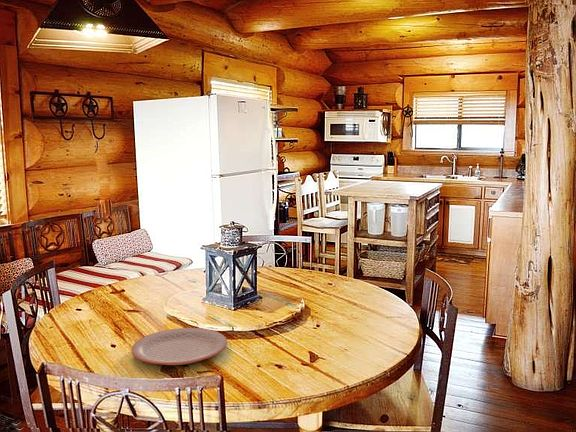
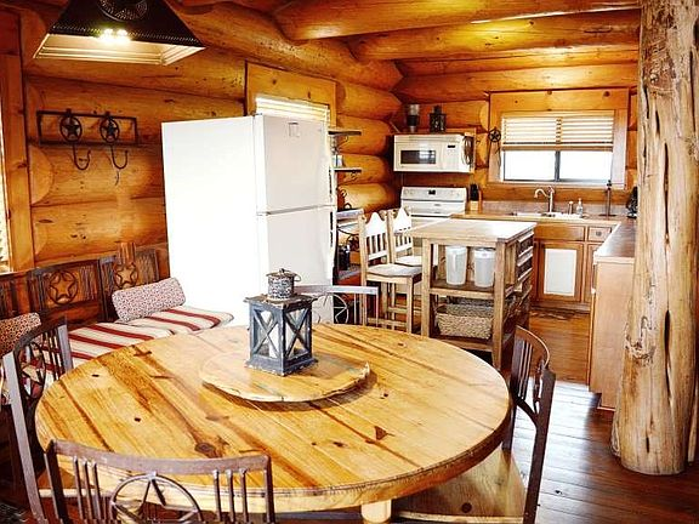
- plate (180, 347)
